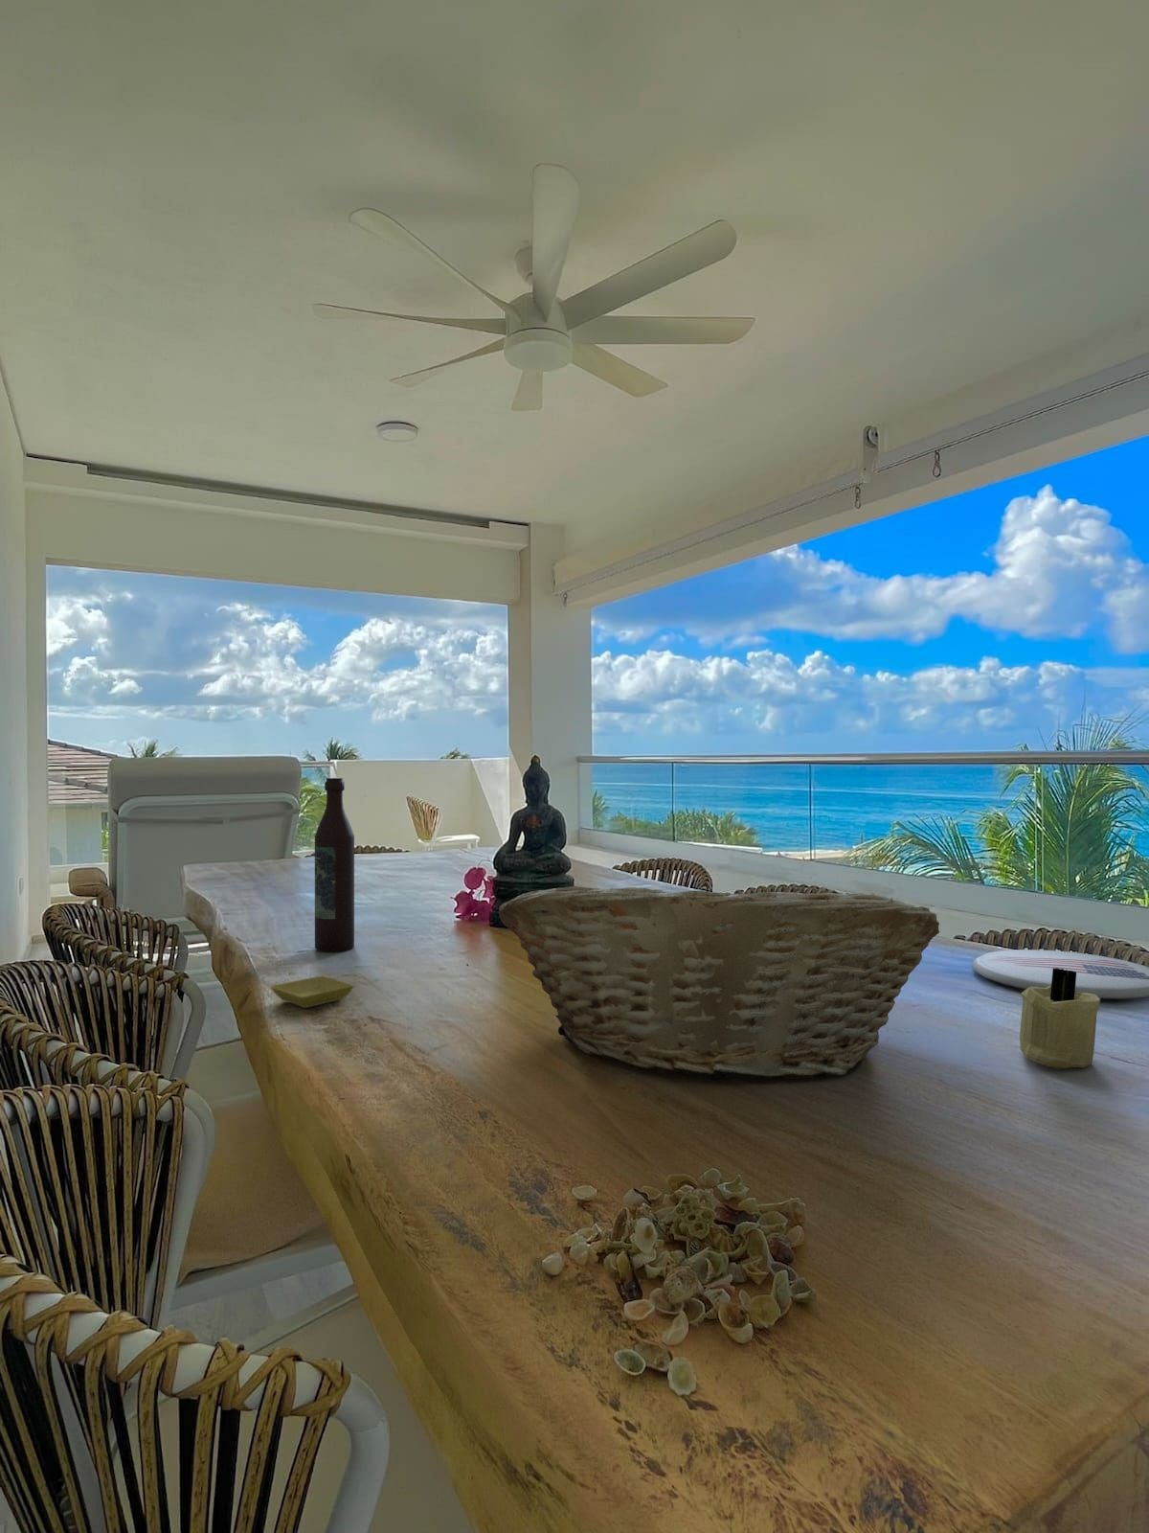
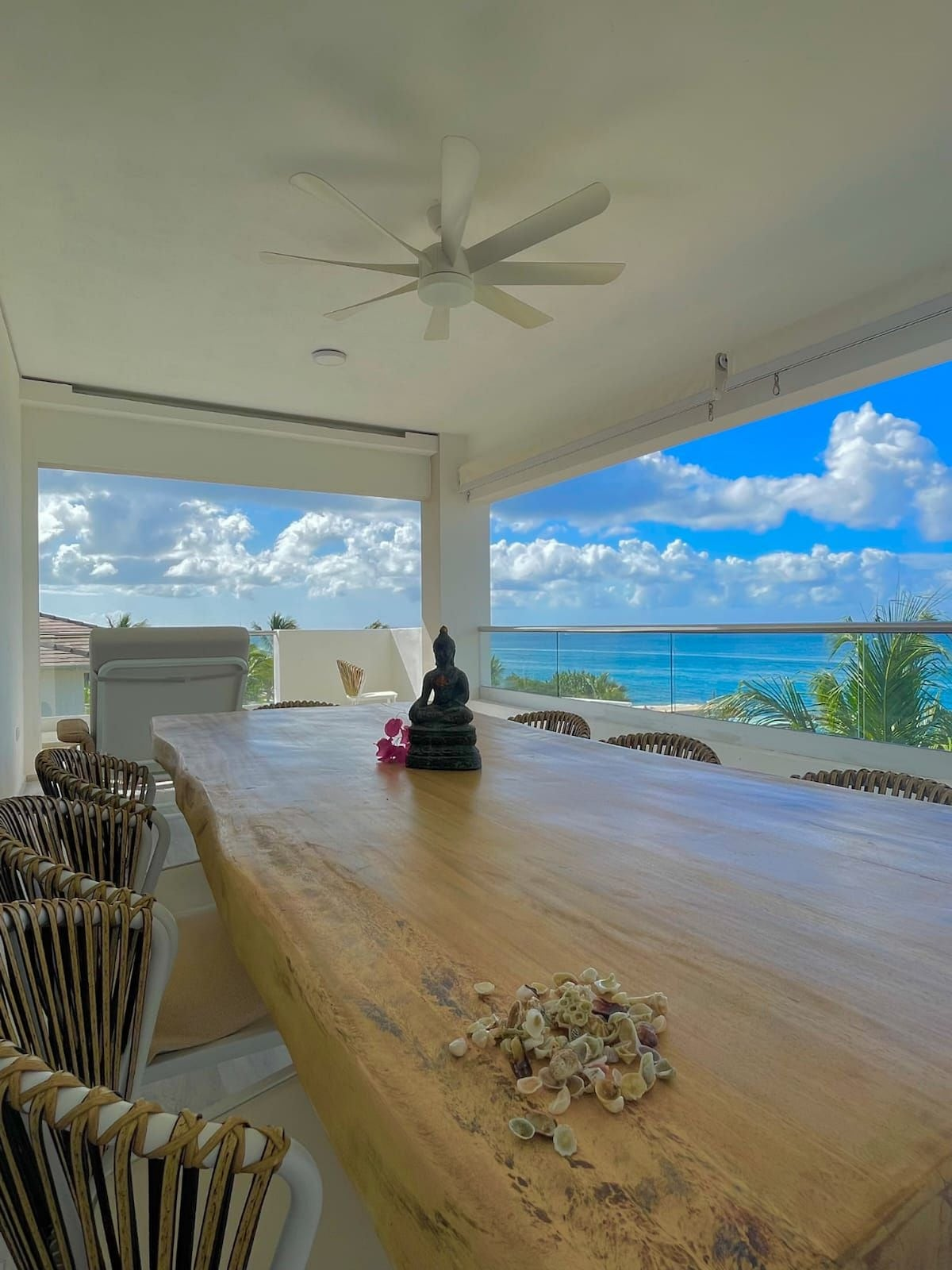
- saucer (313, 992)
- wine bottle (334, 862)
- fruit basket (710, 956)
- plate (1068, 969)
- candle (1054, 1014)
